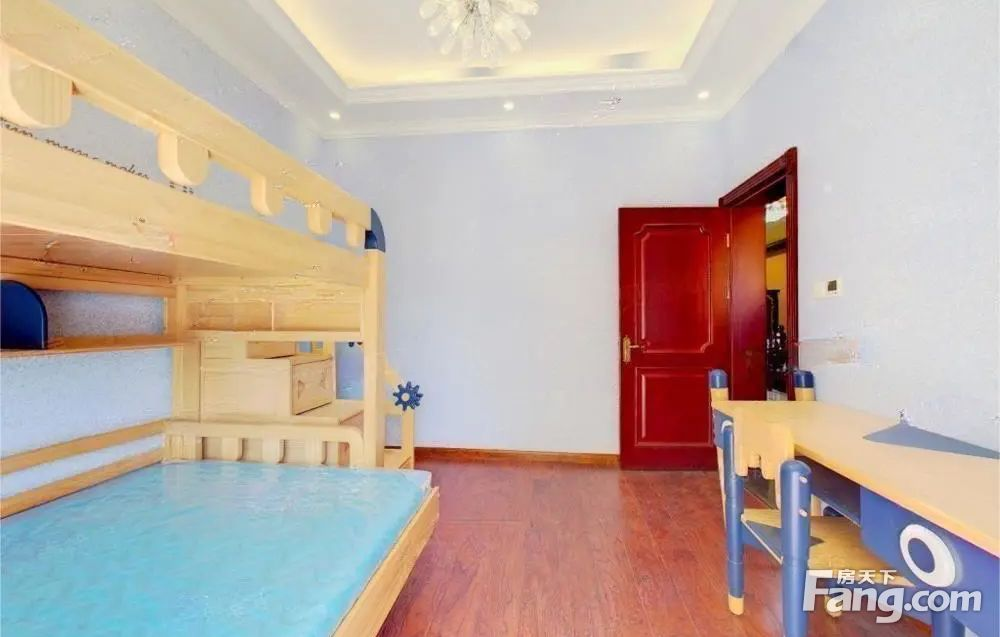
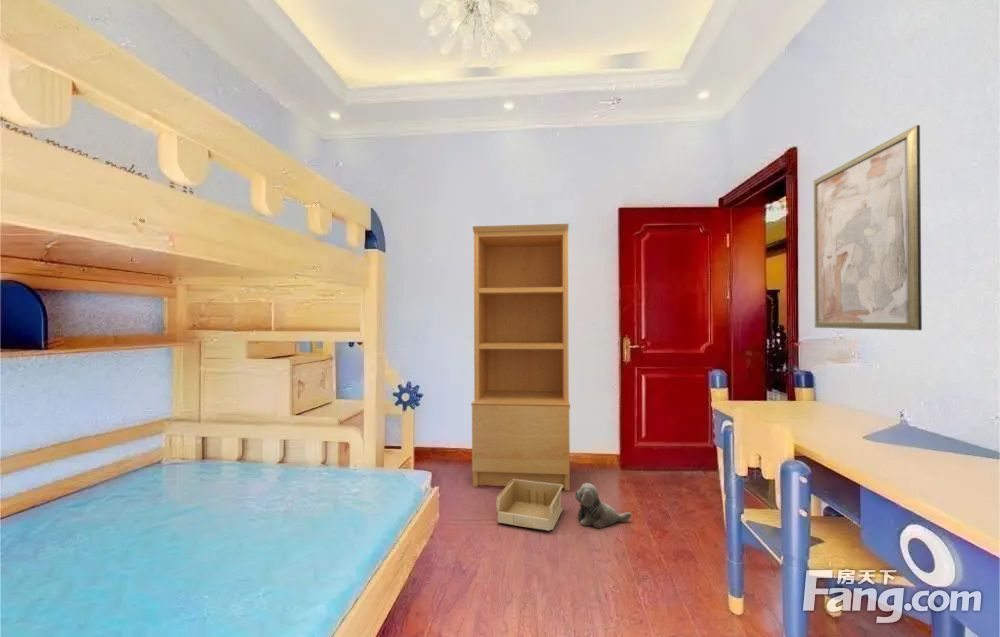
+ wall art (857, 243)
+ storage bin (530, 504)
+ plush toy (602, 504)
+ bookcase (522, 353)
